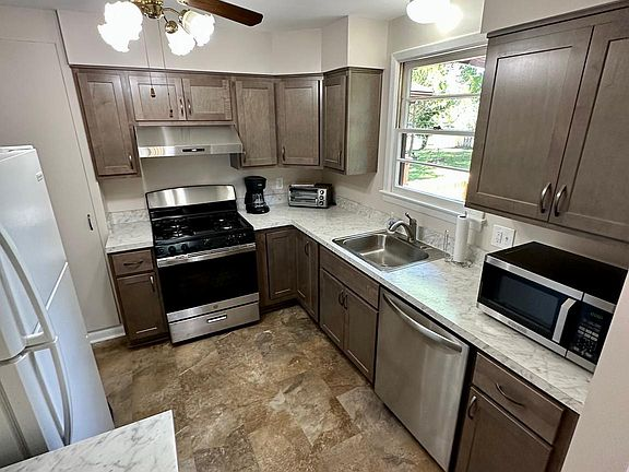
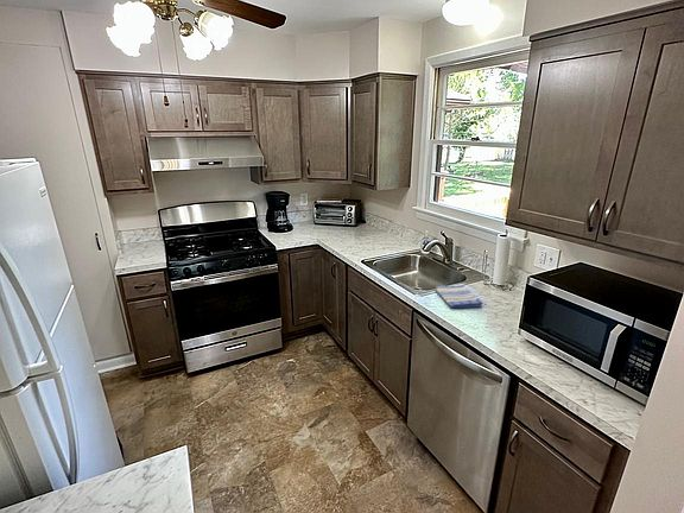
+ dish towel (457, 296)
